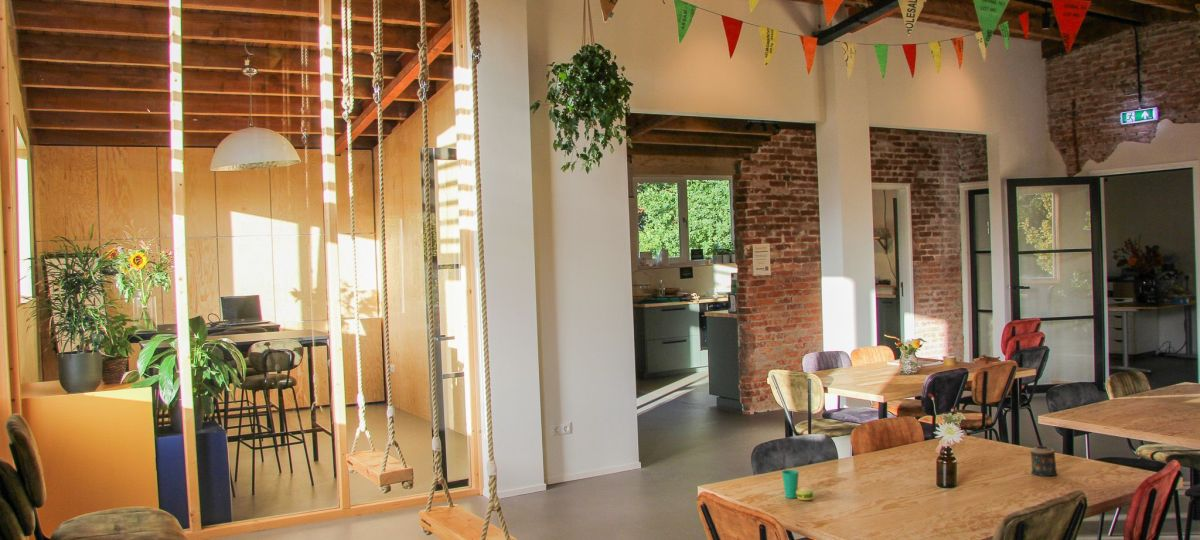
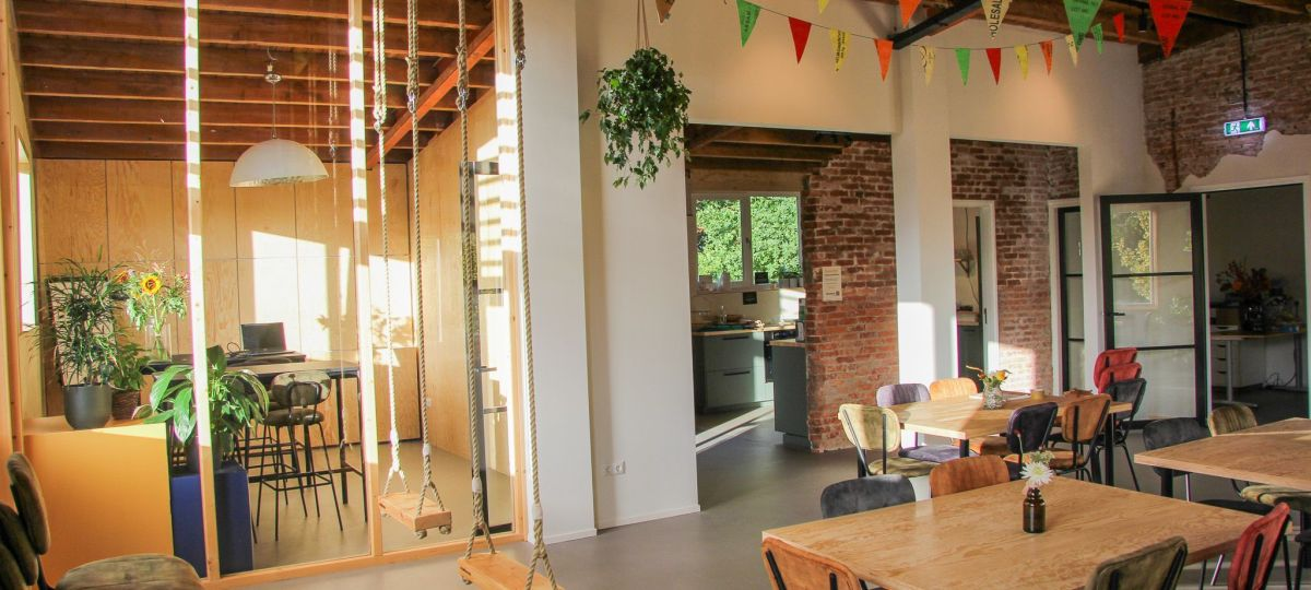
- candle (1041, 459)
- cup (797, 485)
